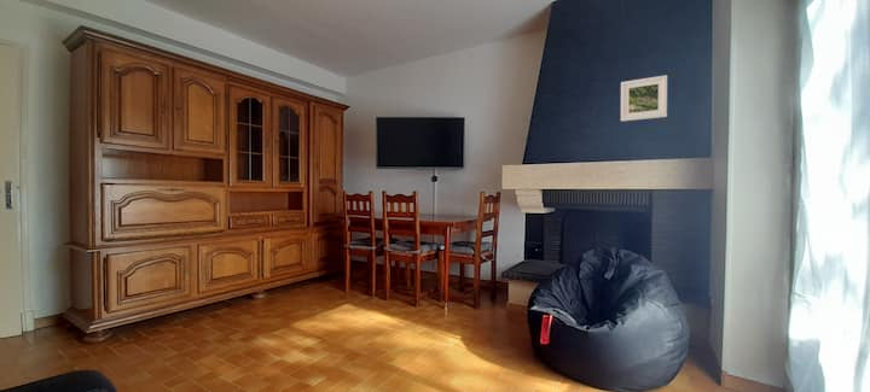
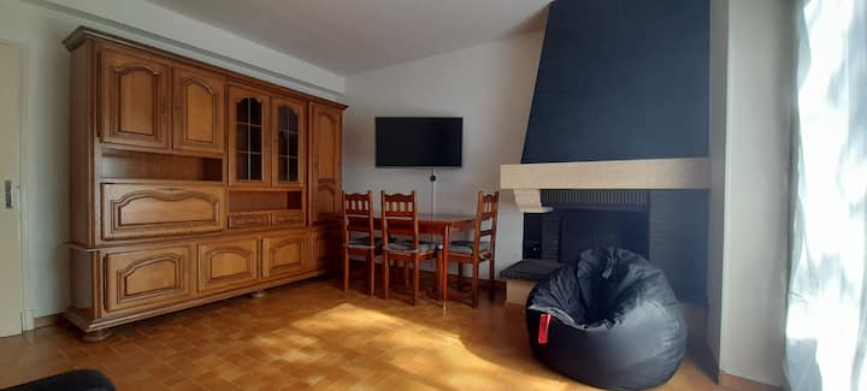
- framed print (643, 99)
